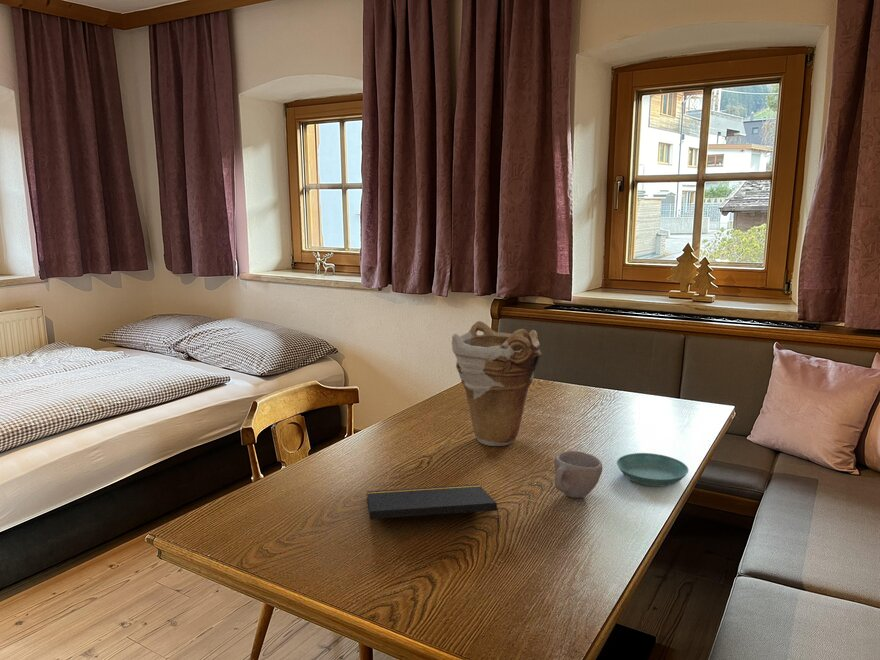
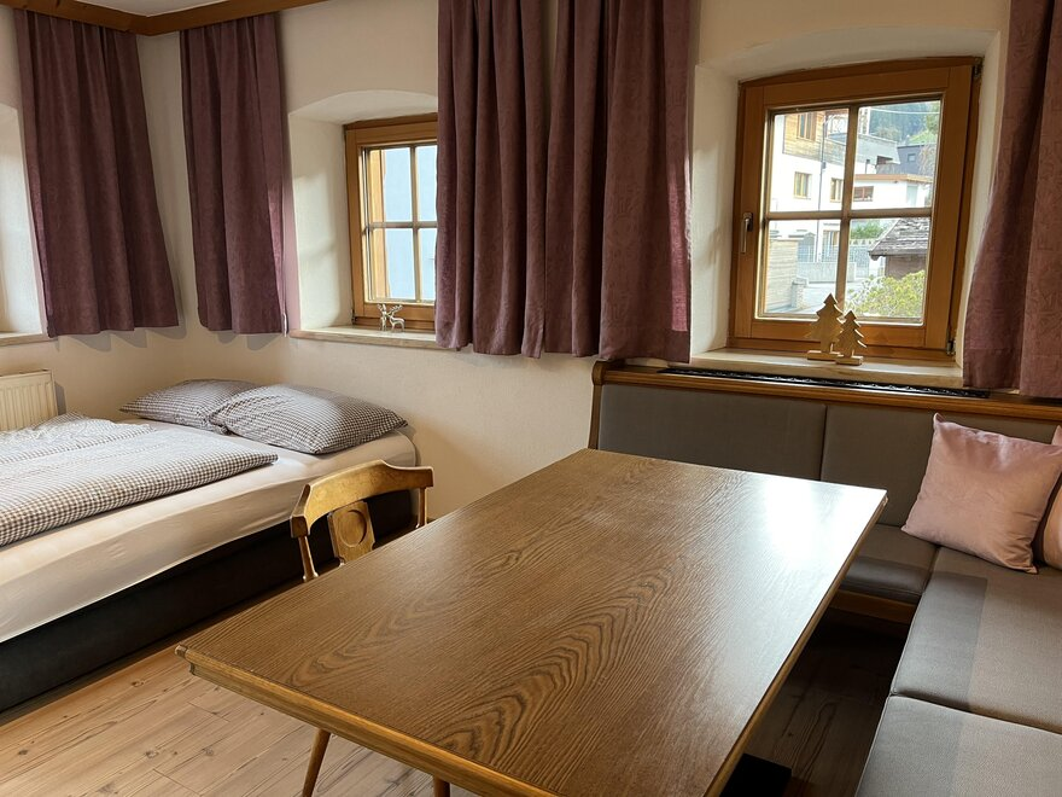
- notepad (428, 500)
- saucer (651, 471)
- vase (495, 381)
- cup (574, 478)
